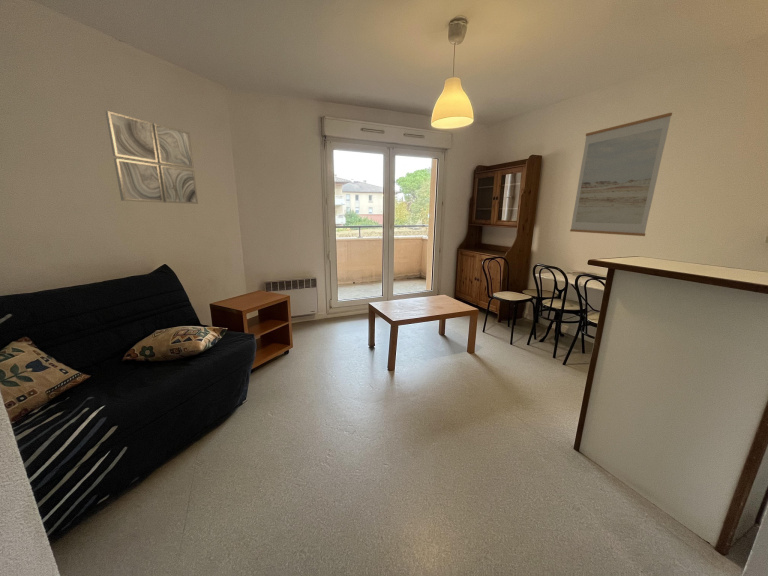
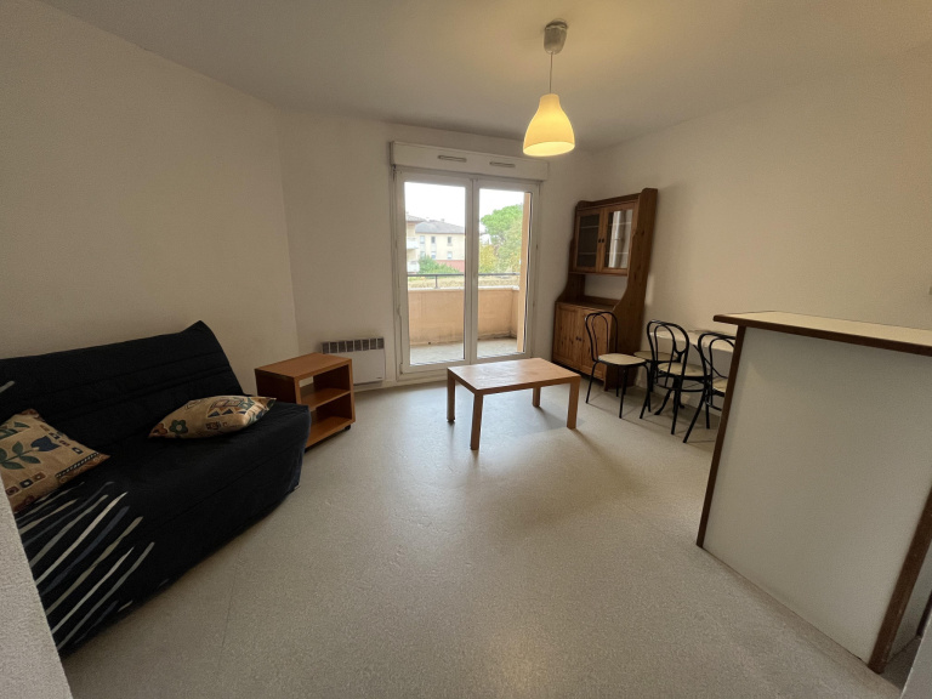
- wall art (613, 181)
- wall art (158, 162)
